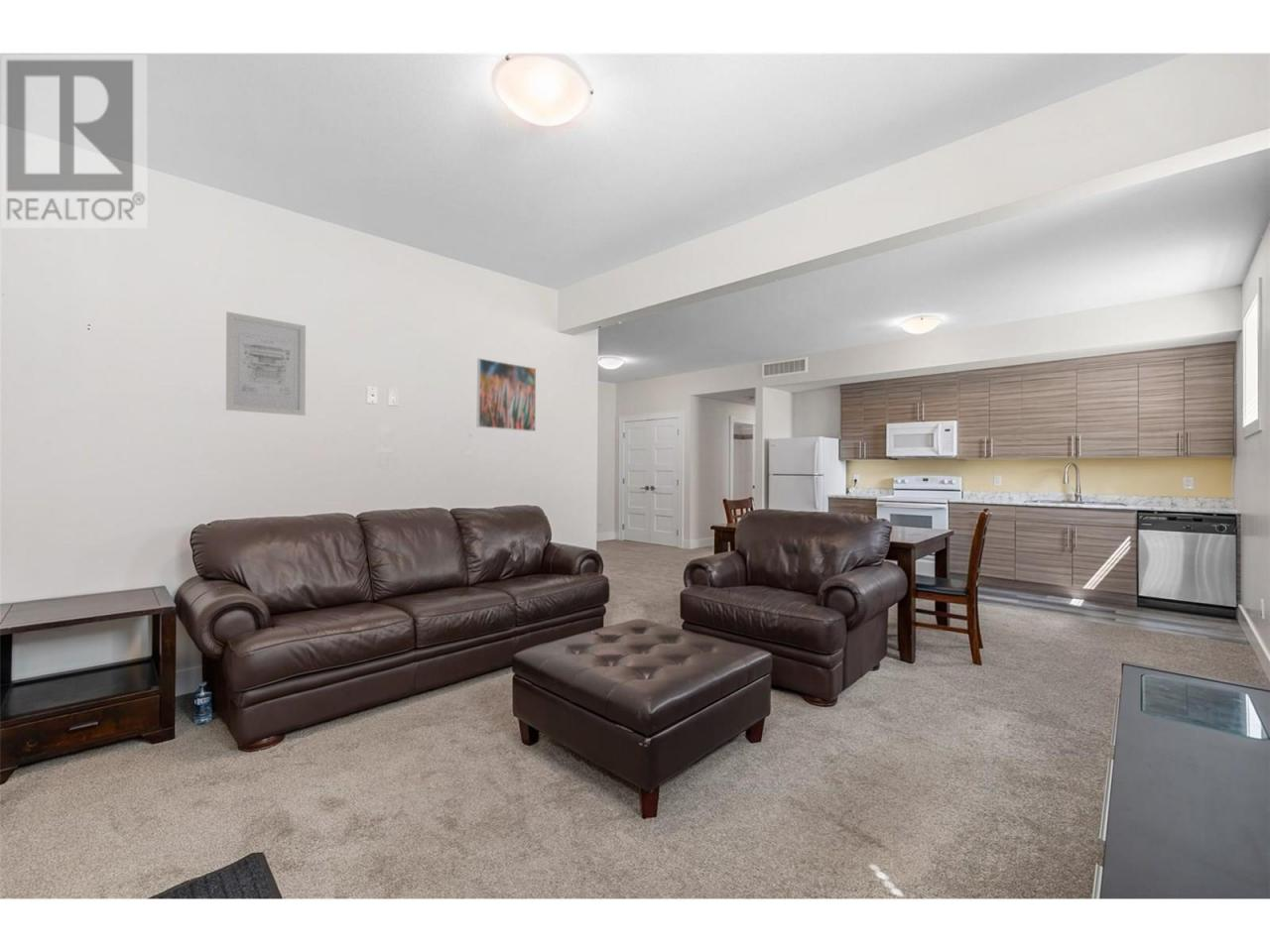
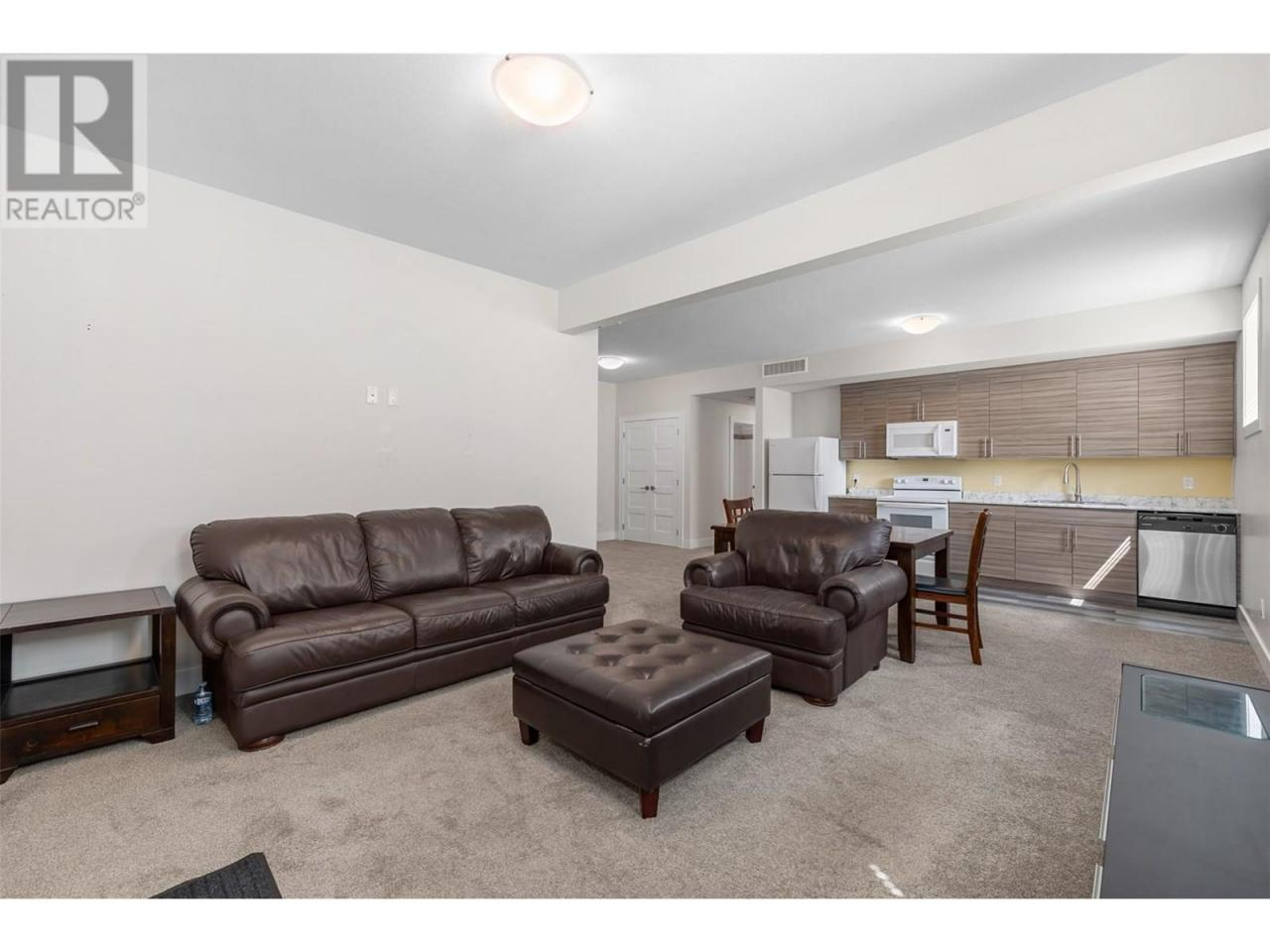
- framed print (507, 396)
- wall art (267, 366)
